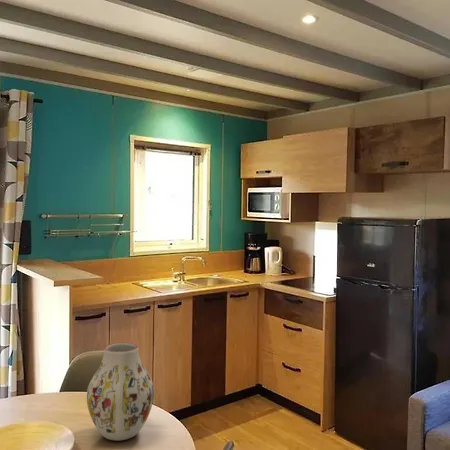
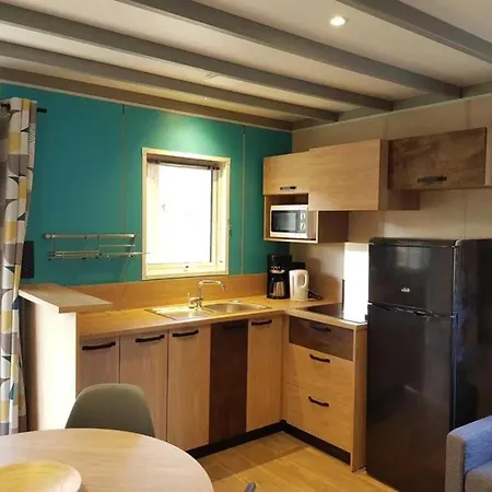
- vase (120, 390)
